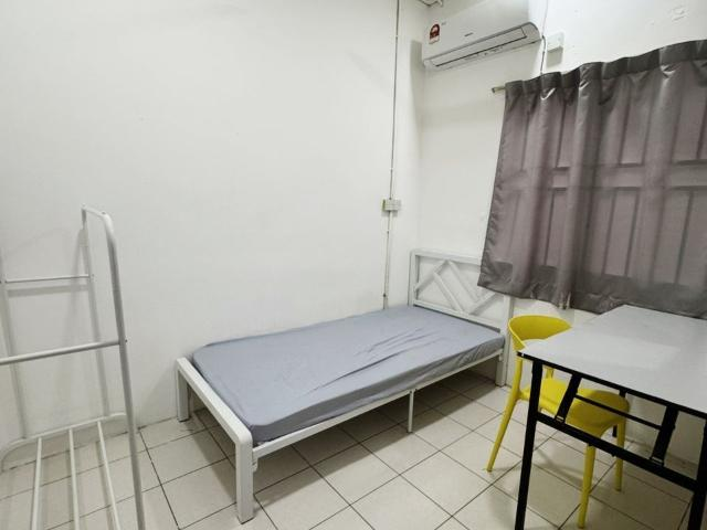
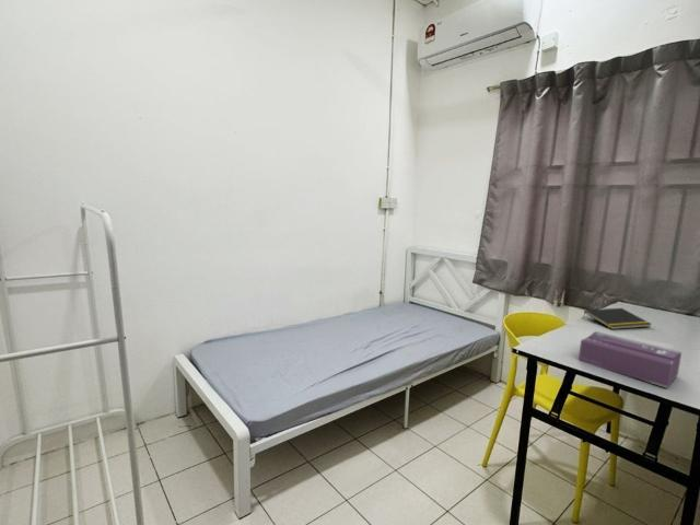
+ tissue box (628, 355)
+ notepad (617, 317)
